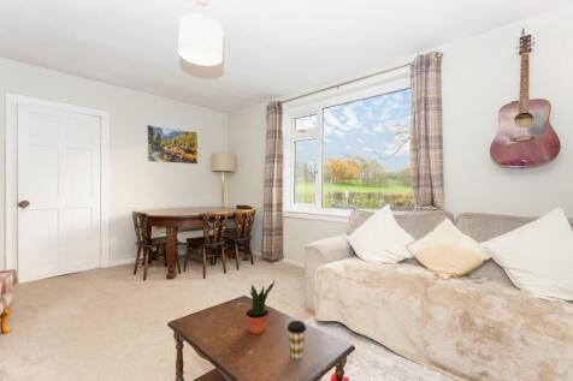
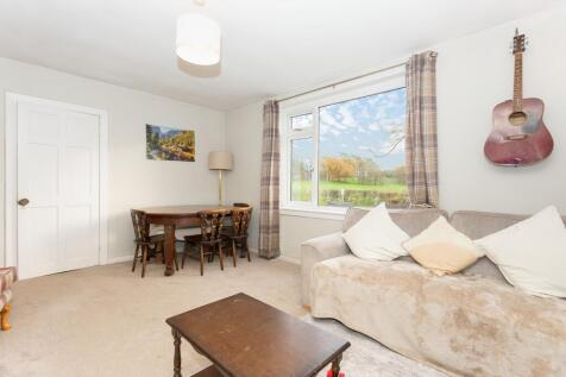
- potted plant (261, 303)
- coffee cup (296, 339)
